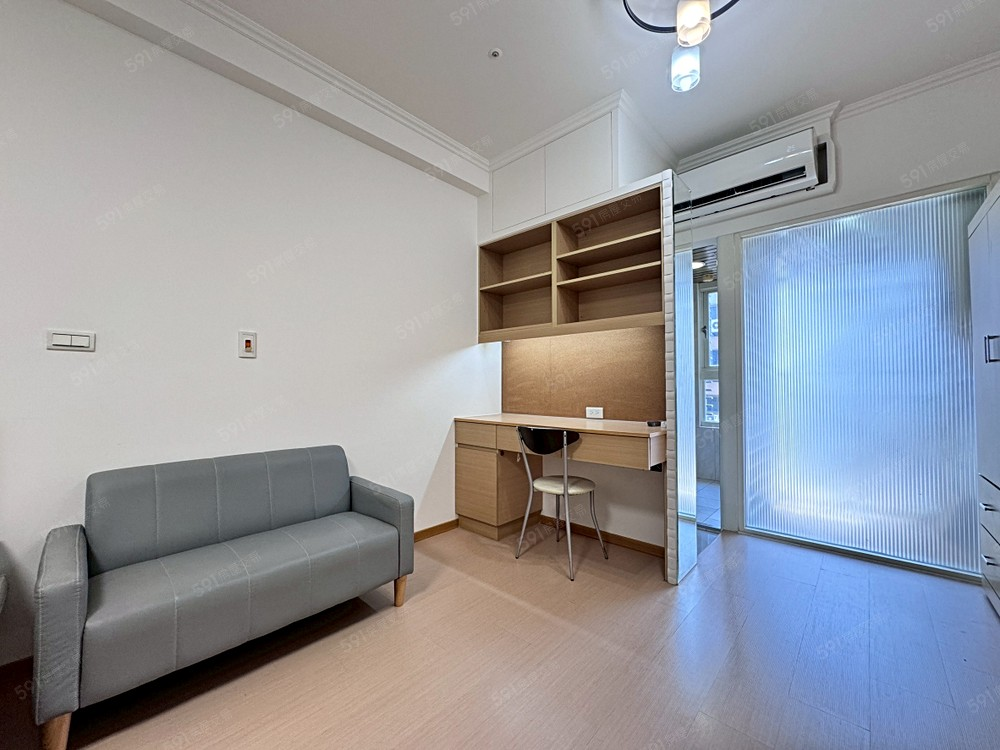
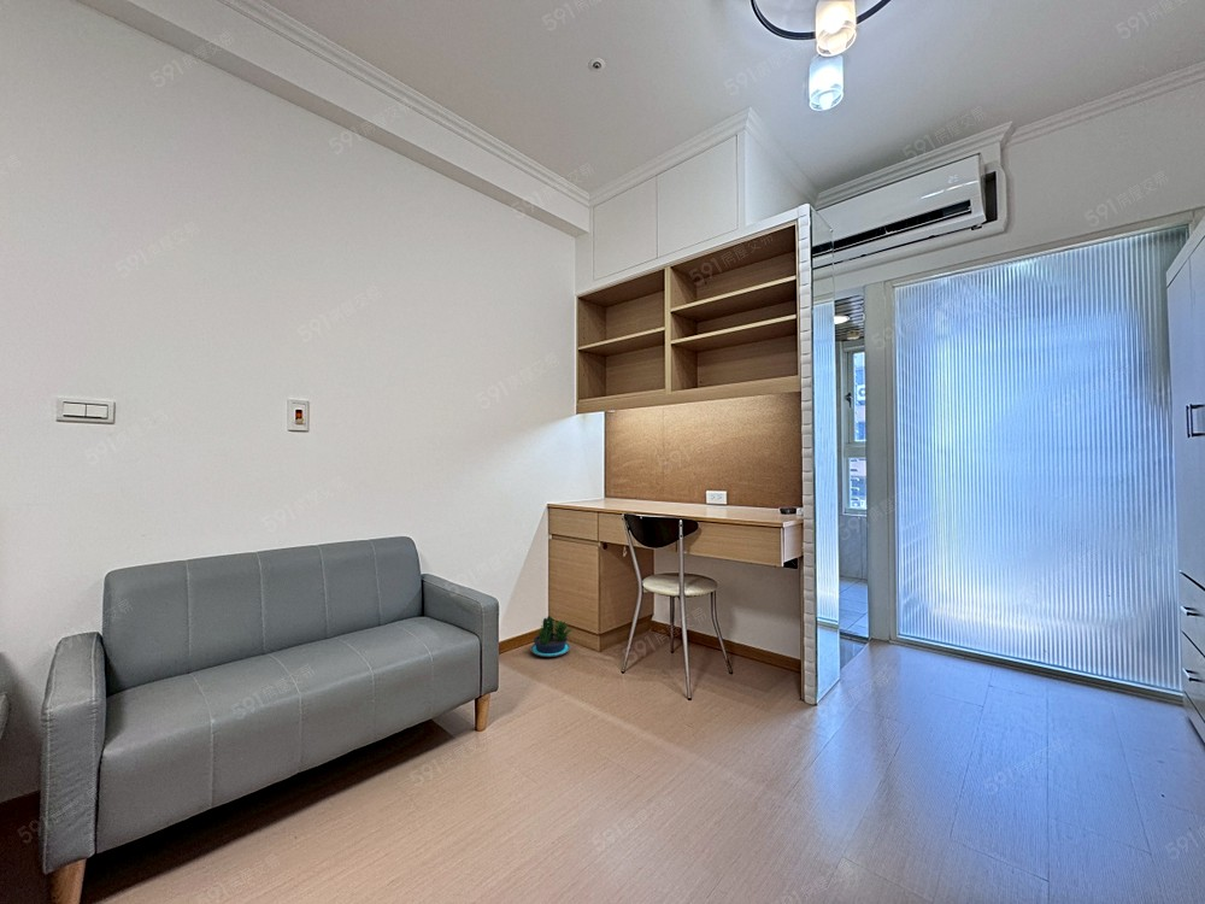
+ potted plant (553, 634)
